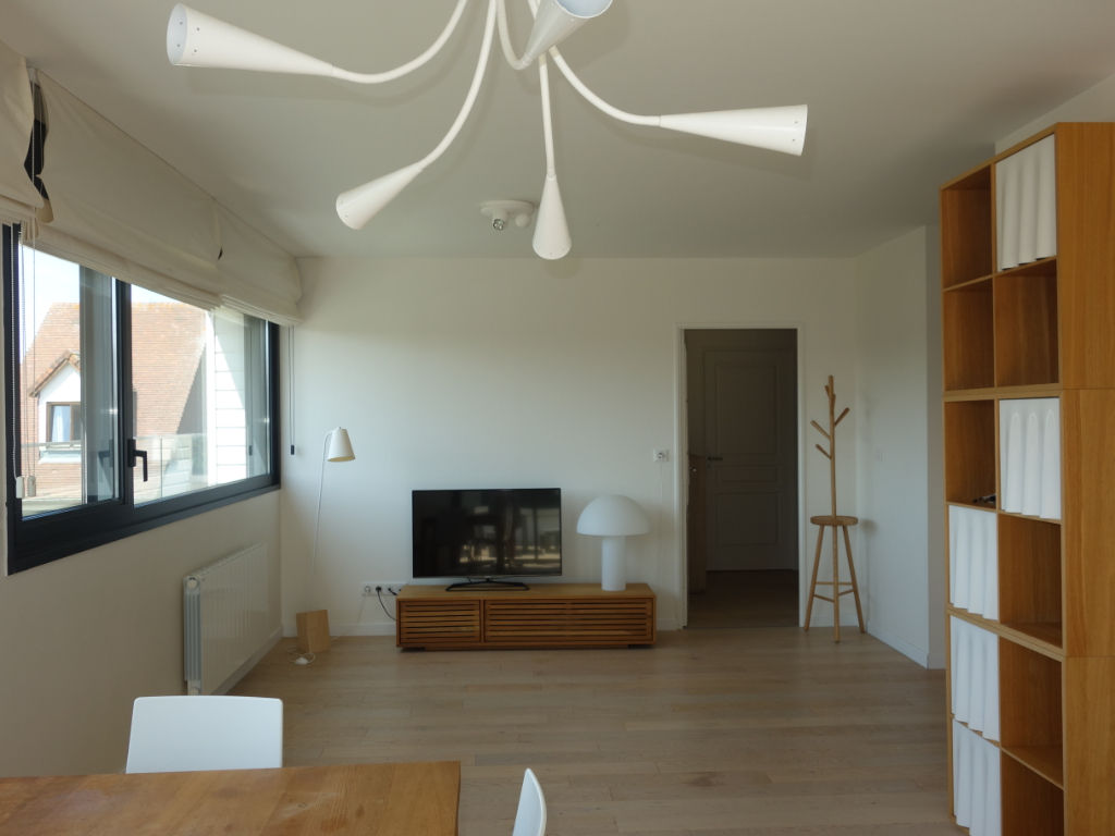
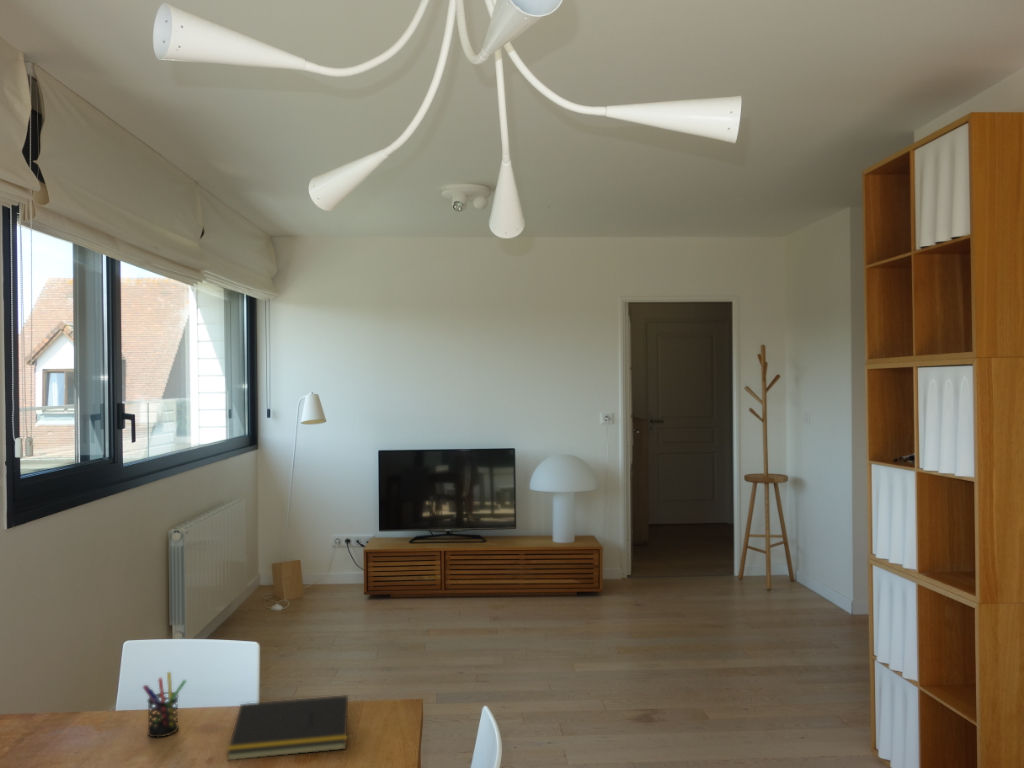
+ pen holder (166, 702)
+ notepad (291, 725)
